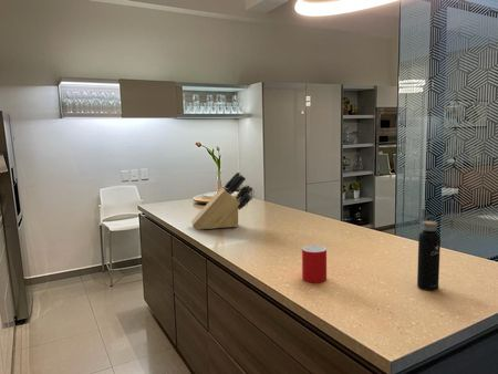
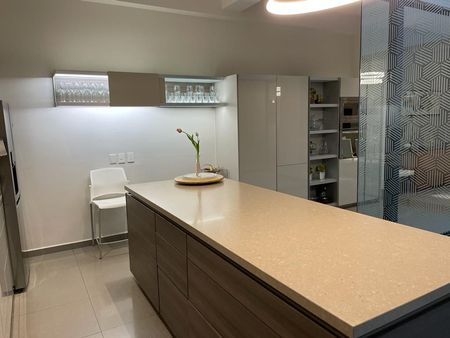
- cup (312, 261)
- water bottle (428, 251)
- knife block (221, 199)
